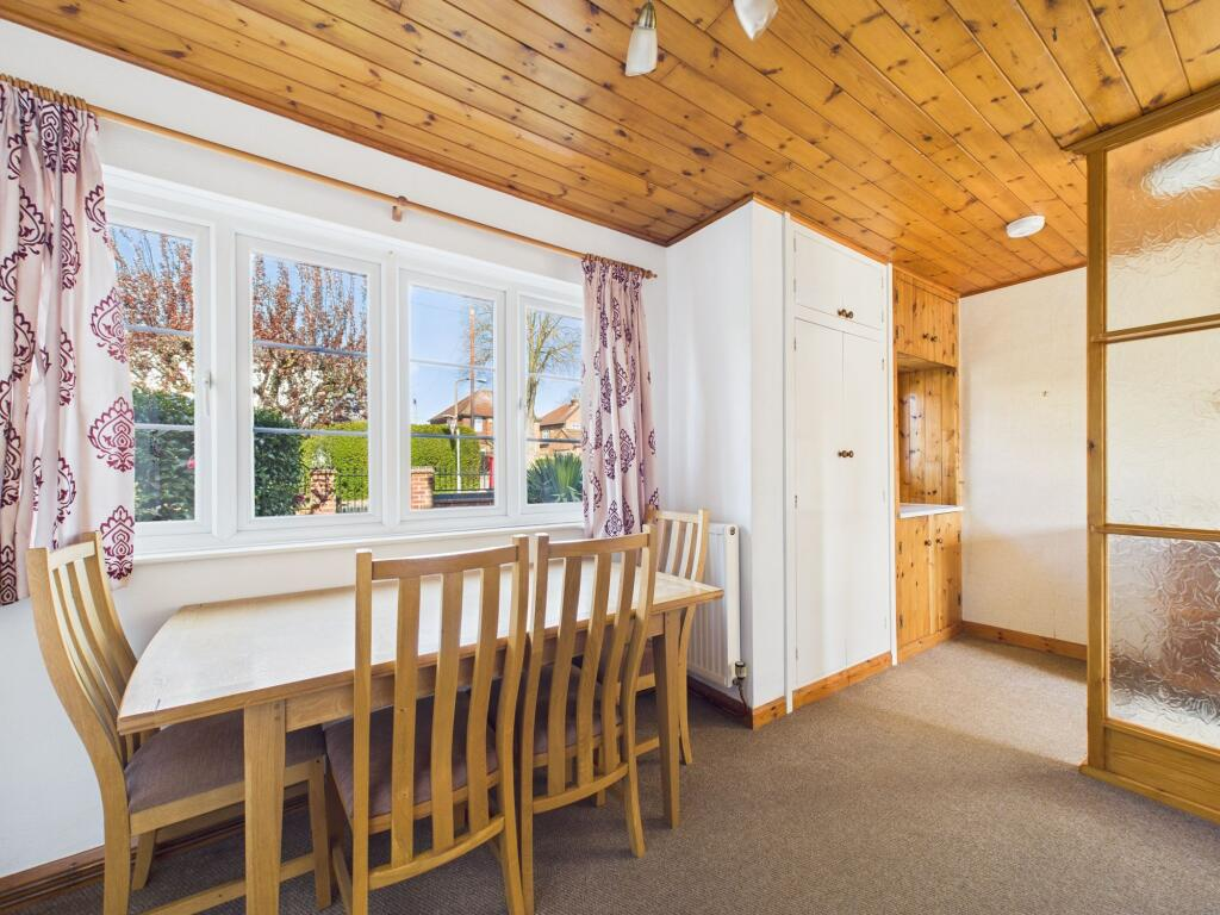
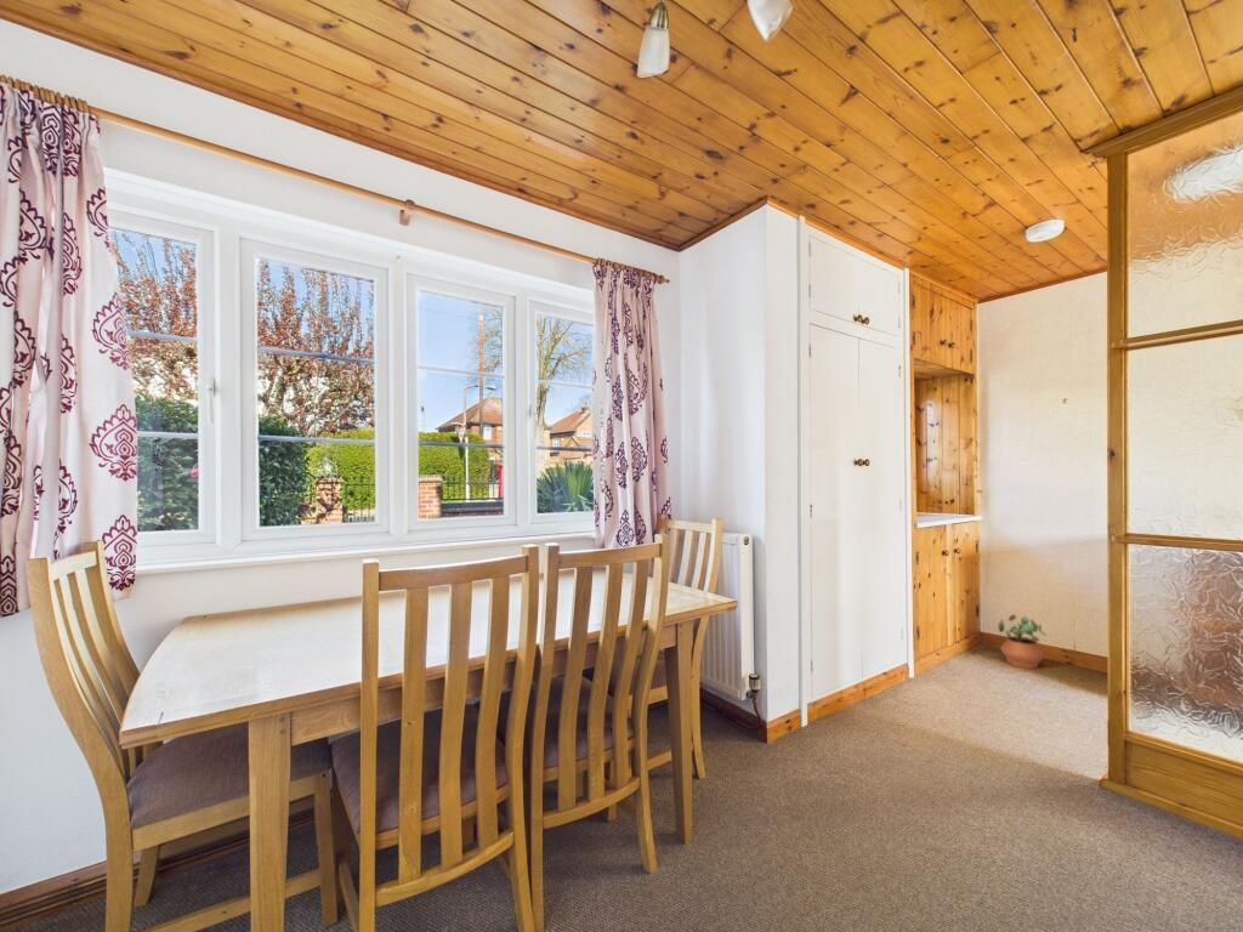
+ potted plant (1022, 638)
